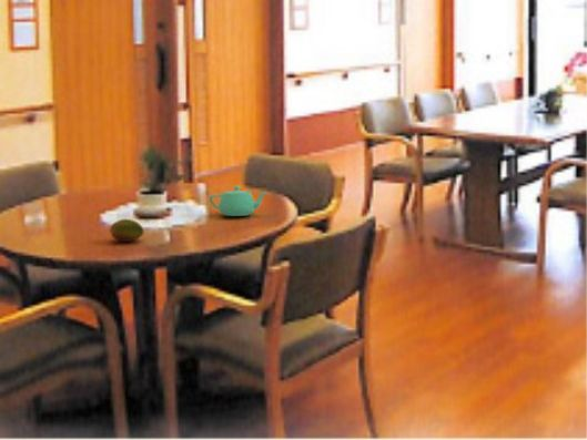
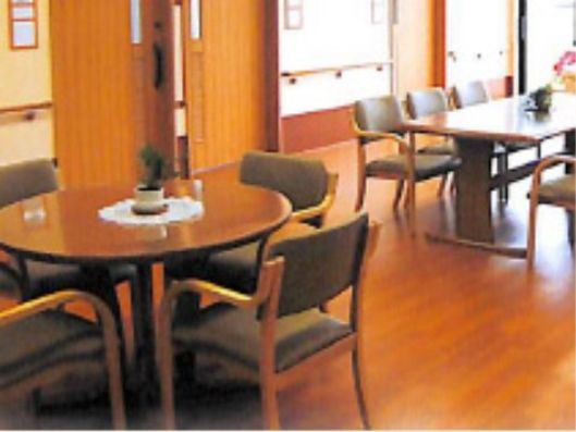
- teapot (239, 199)
- fruit (126, 229)
